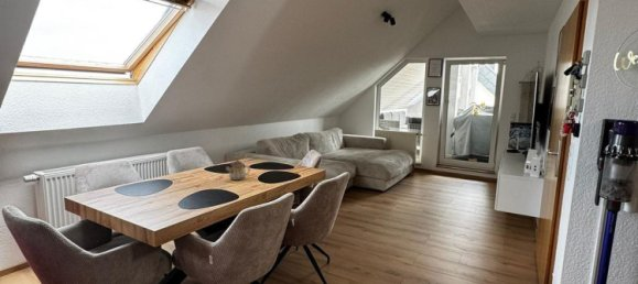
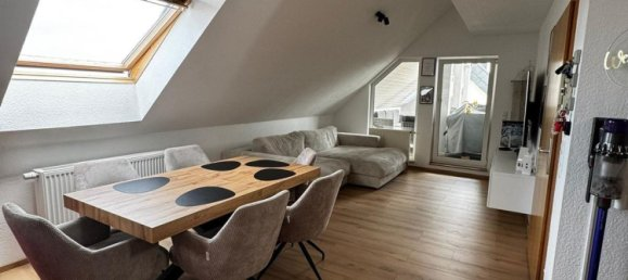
- teapot (238, 167)
